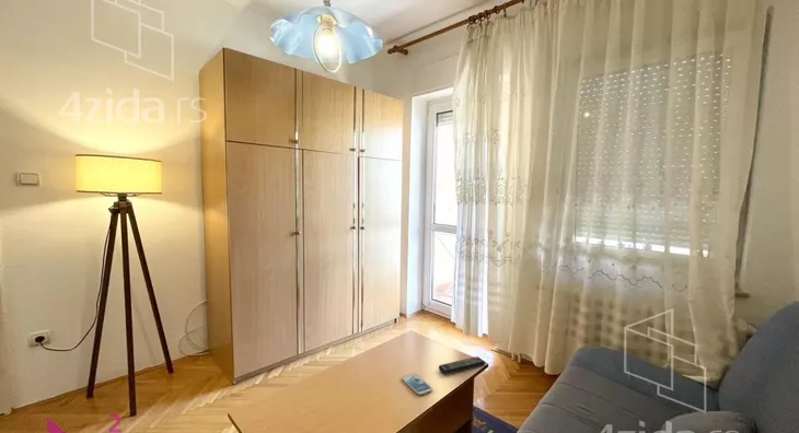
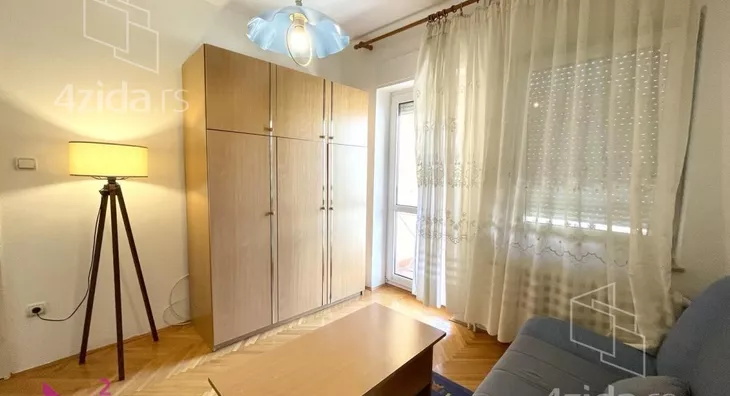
- remote control (462, 365)
- smartphone (416, 384)
